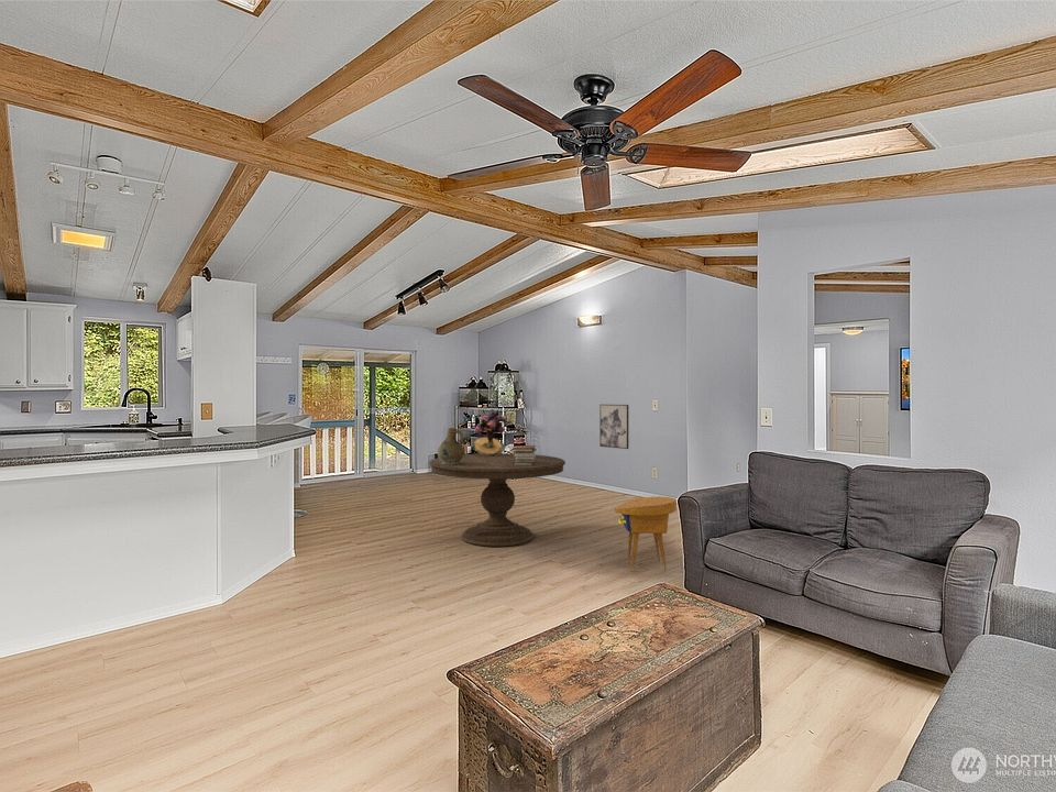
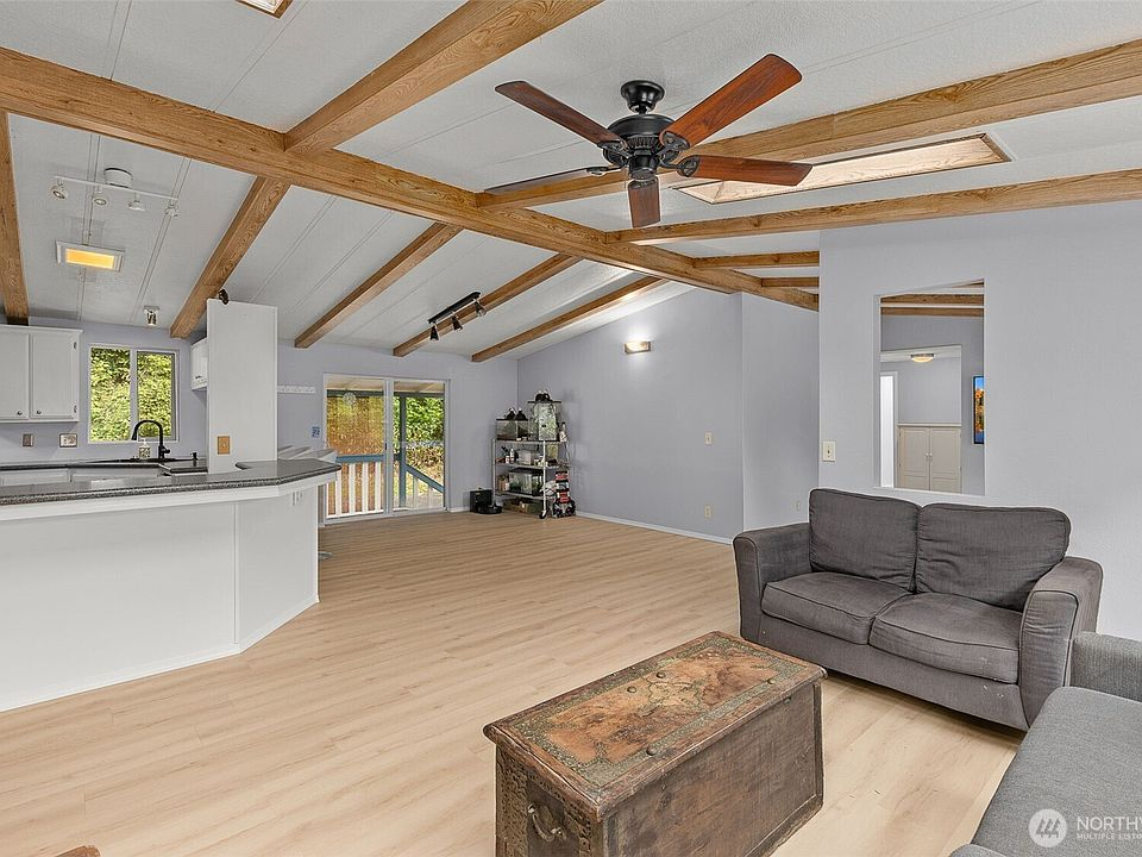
- dining table (497, 498)
- bouquet (488, 431)
- wall art (614, 426)
- ceramic jug (450, 446)
- book stack (525, 454)
- side table (645, 531)
